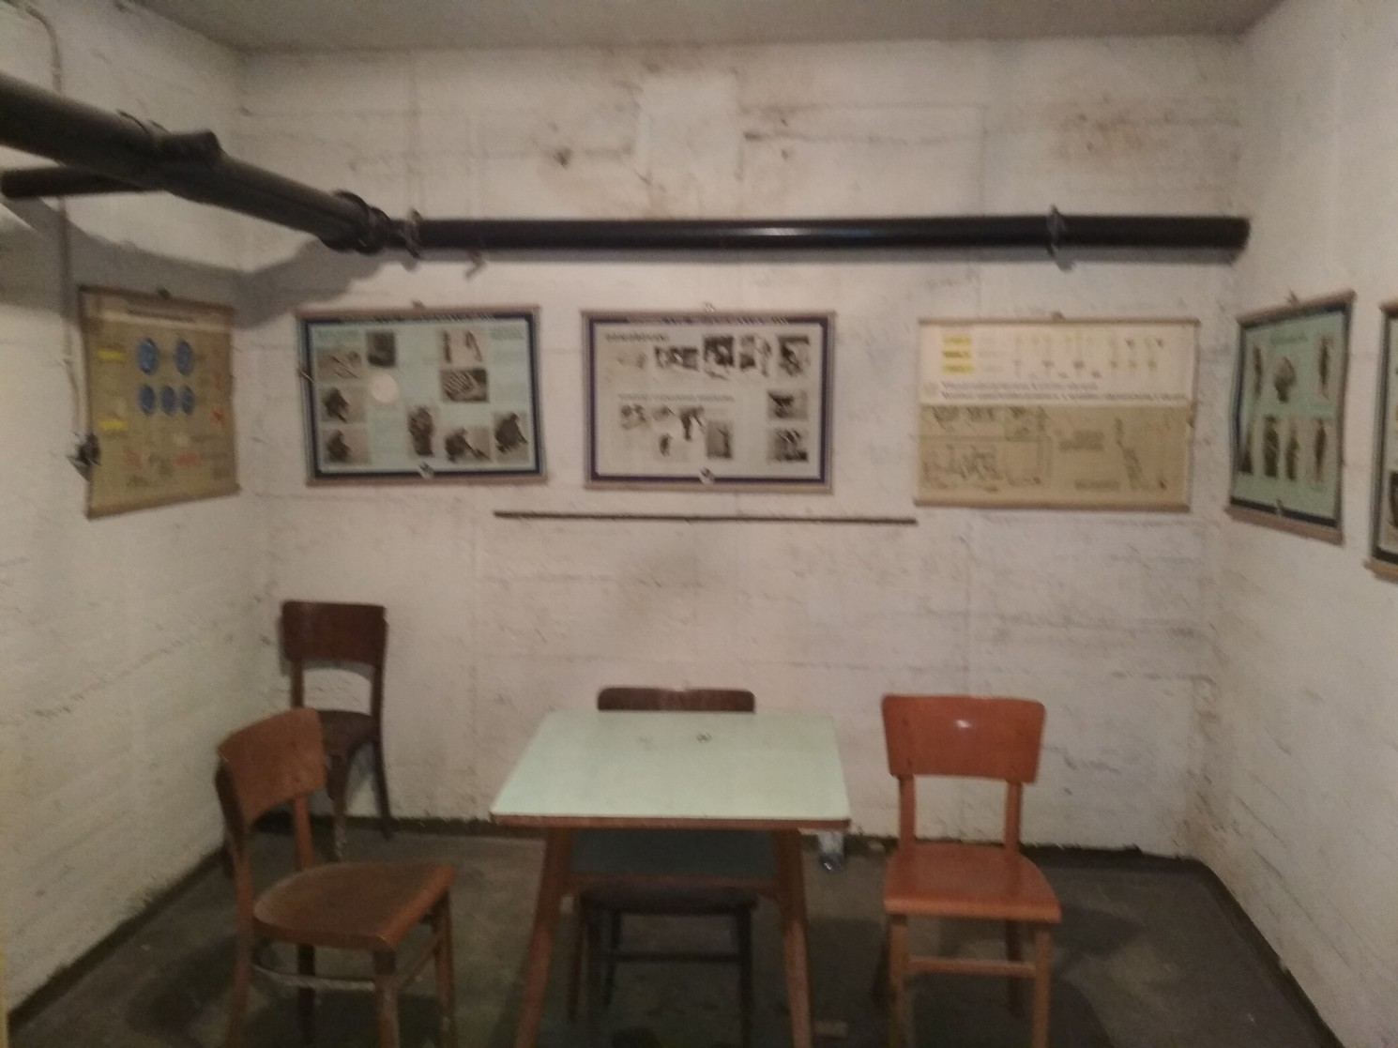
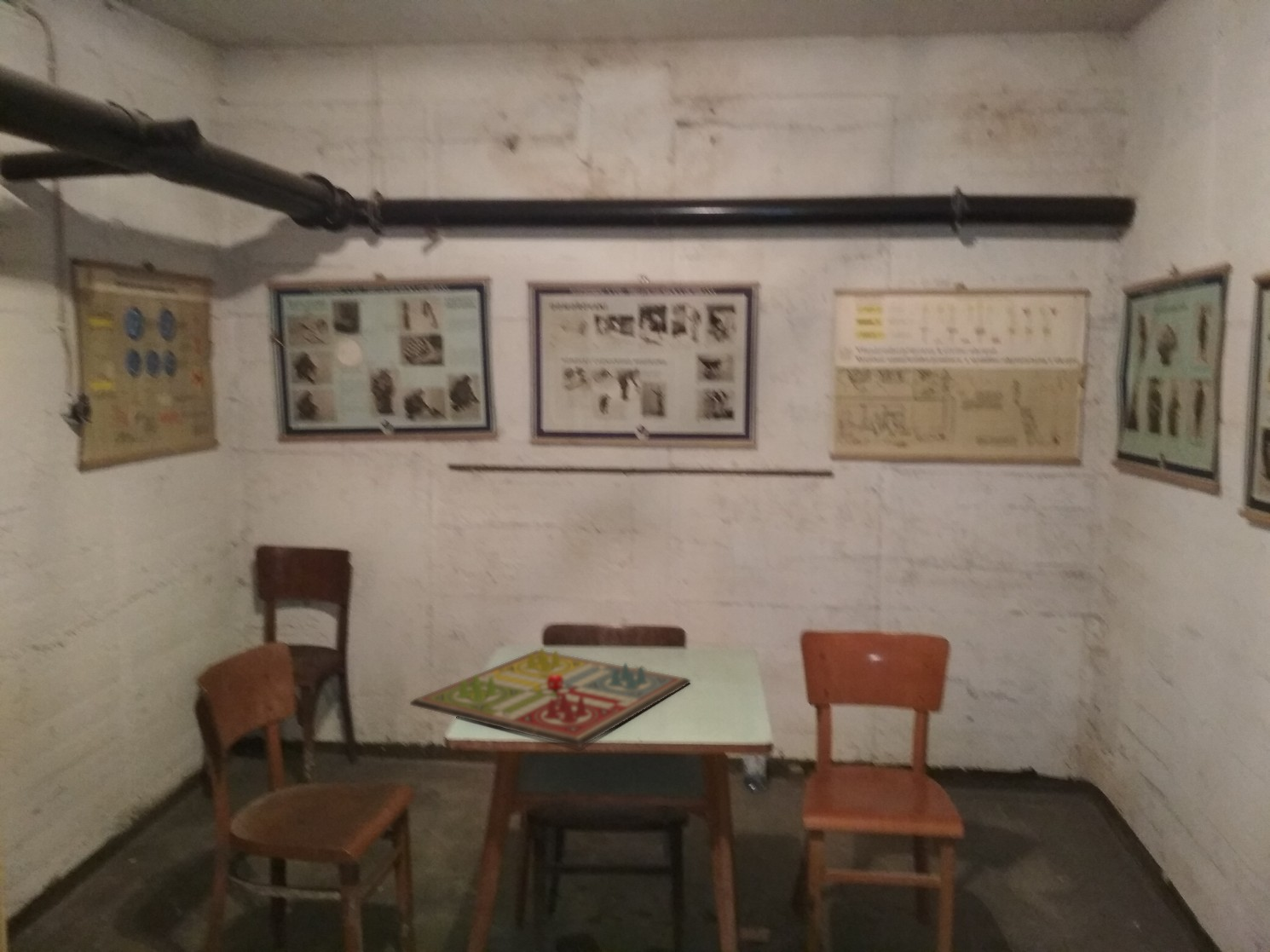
+ gameboard (555, 683)
